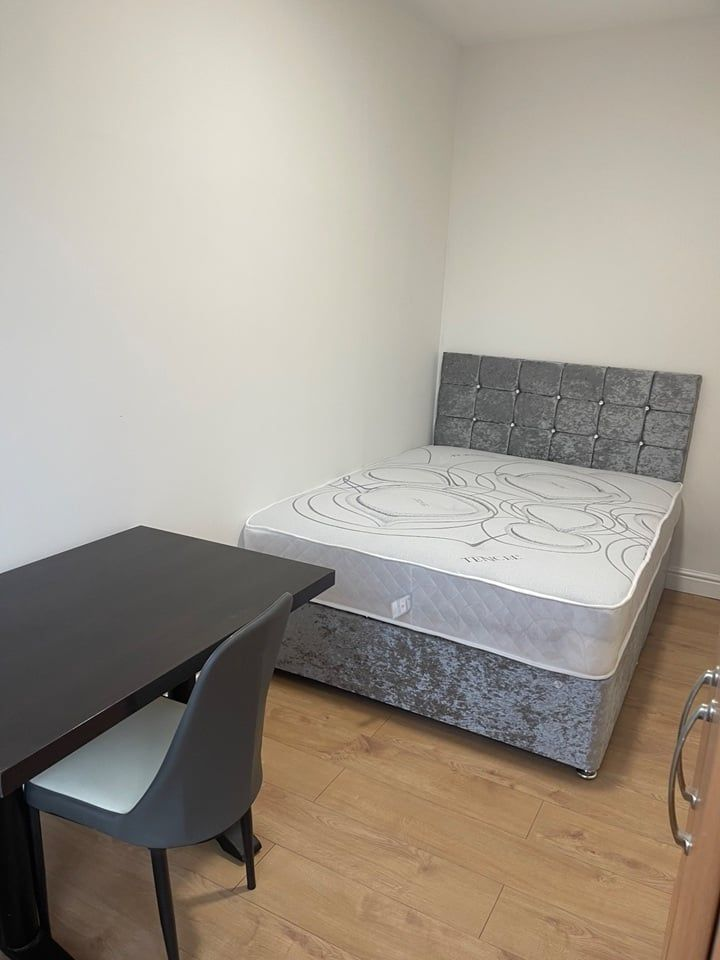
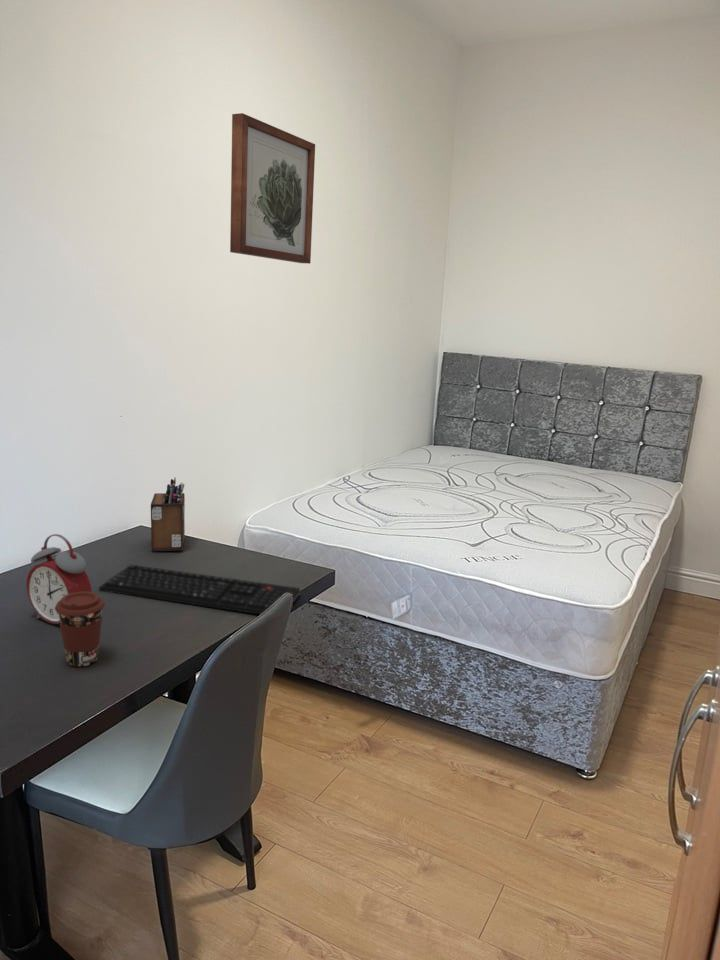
+ wall art (274, 195)
+ coffee cup (81, 629)
+ desk organizer (168, 512)
+ alarm clock (59, 577)
+ keyboard (201, 587)
